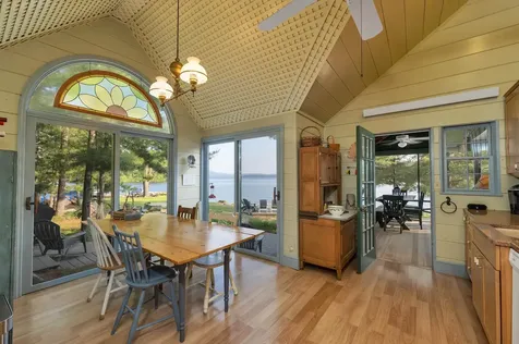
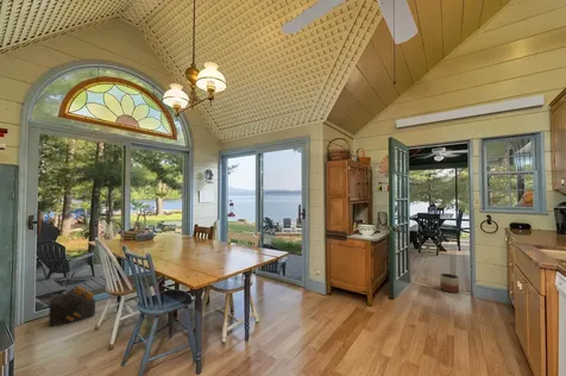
+ backpack (71, 302)
+ planter (448, 282)
